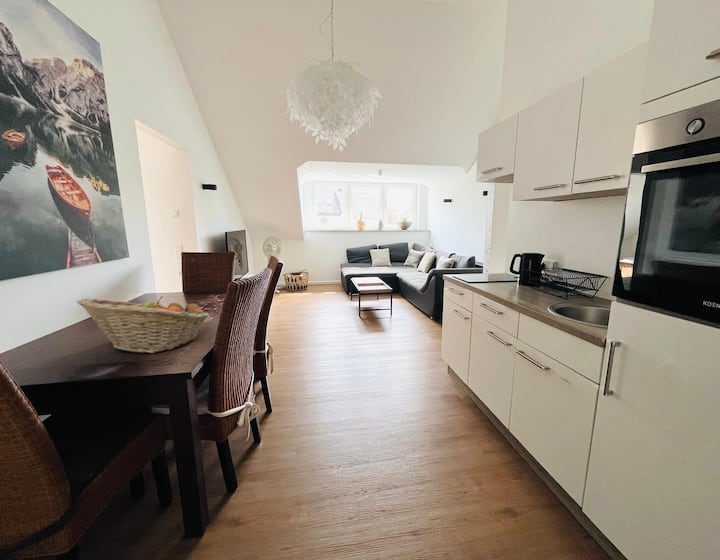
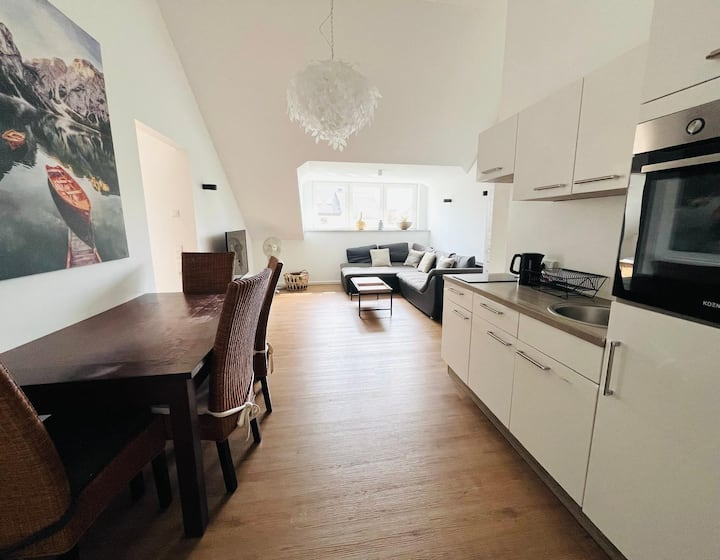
- fruit basket (148, 317)
